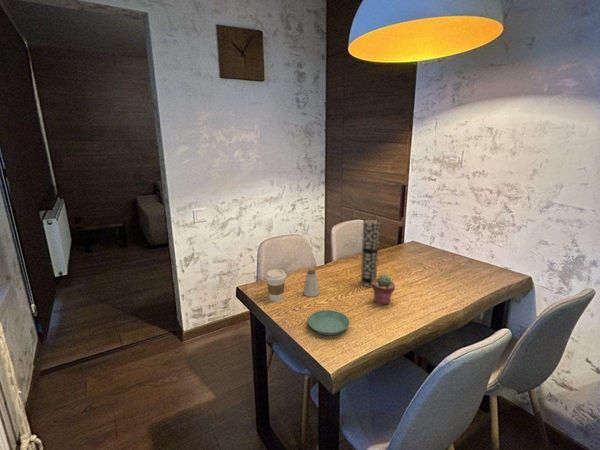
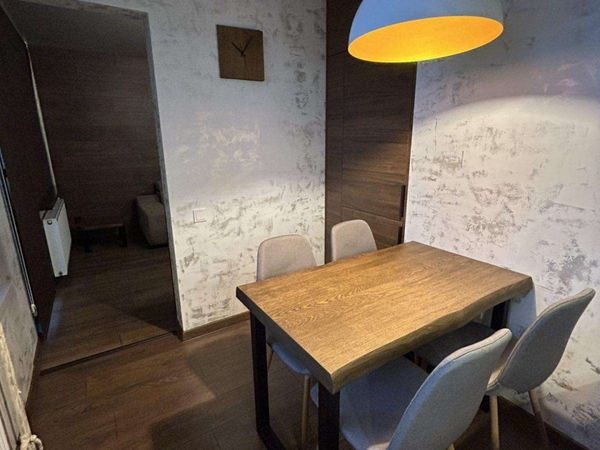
- vase (369, 253)
- saucer (328, 323)
- saltshaker (311, 282)
- coffee cup (276, 285)
- potted succulent (383, 288)
